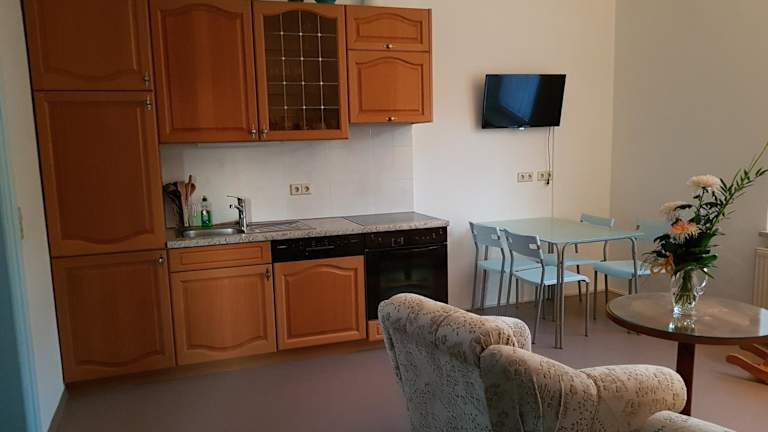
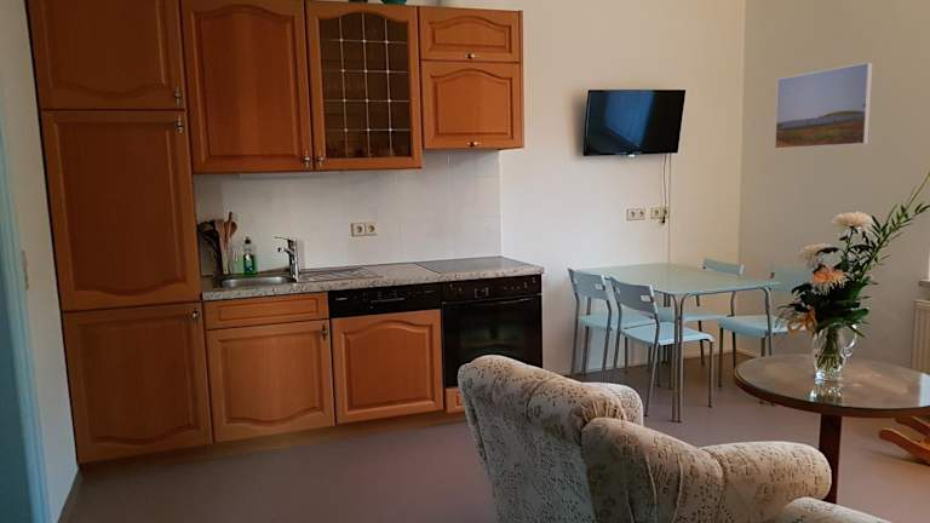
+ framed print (820, 109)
